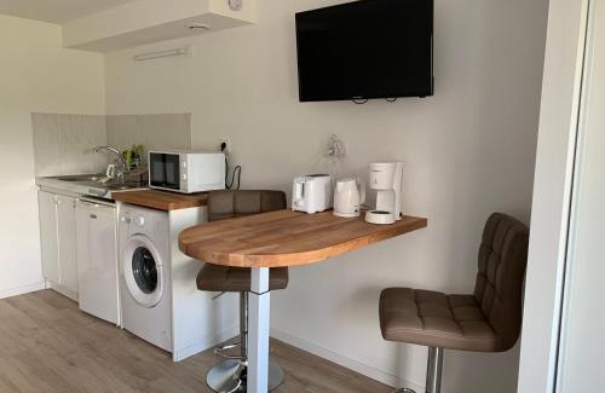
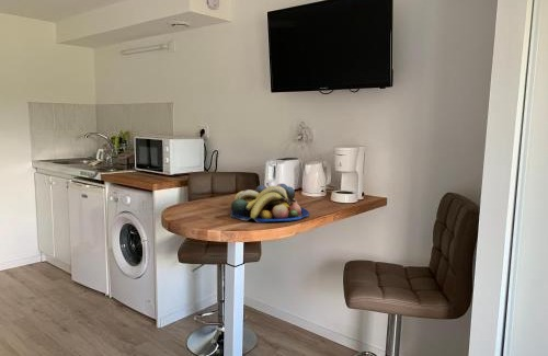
+ fruit bowl (270, 198)
